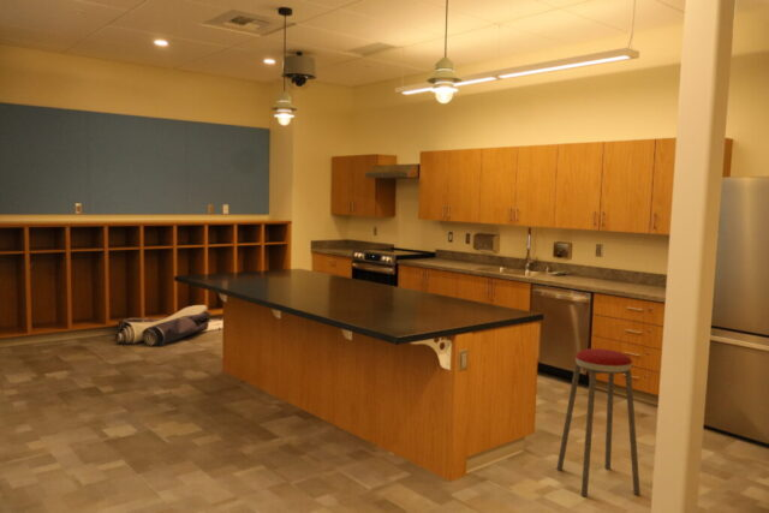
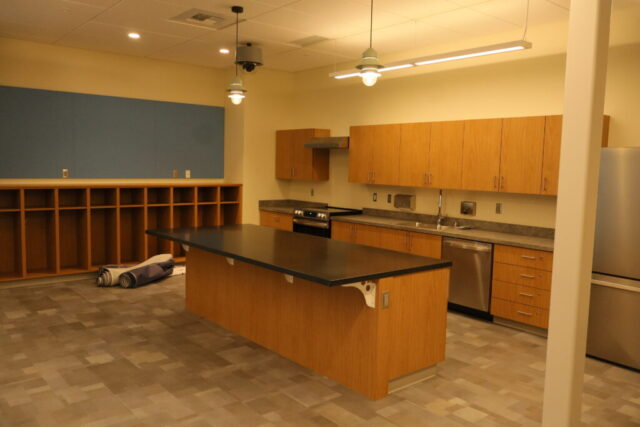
- music stool (592, 417)
